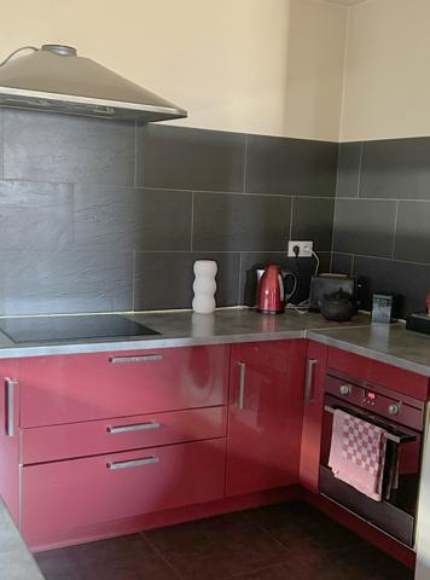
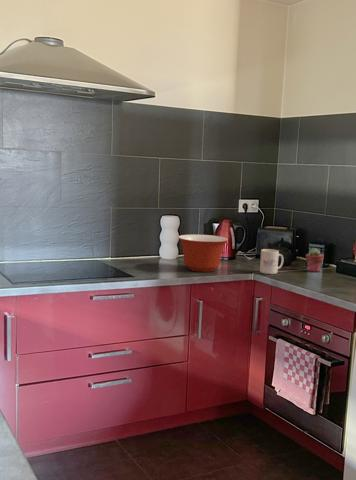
+ mug (272, 261)
+ potted succulent (314, 259)
+ mixing bowl (202, 253)
